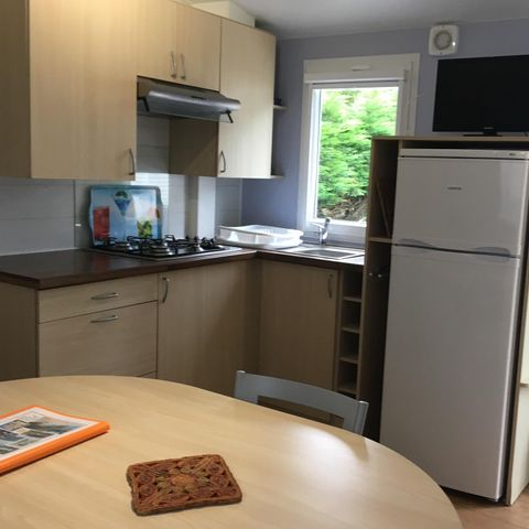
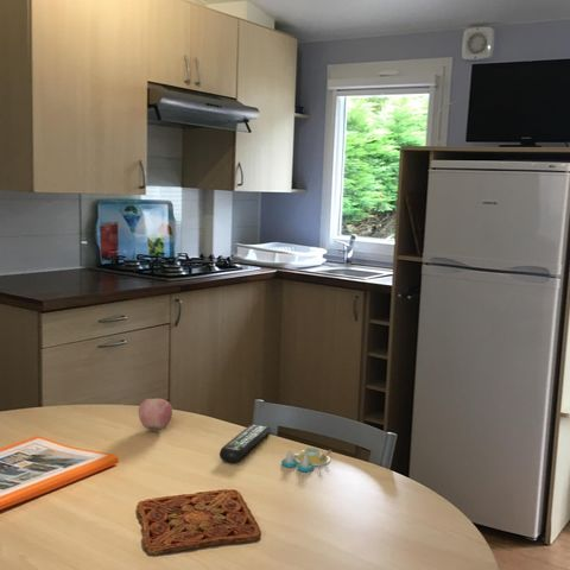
+ remote control (246, 441)
+ salt and pepper shaker set (308, 454)
+ apple (154, 413)
